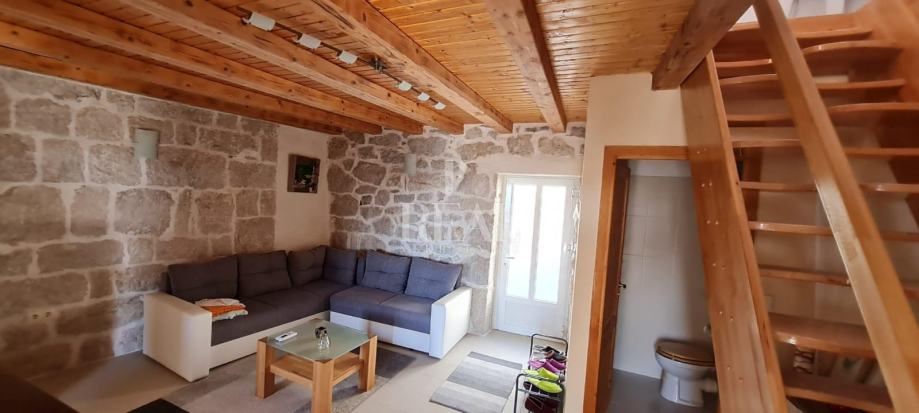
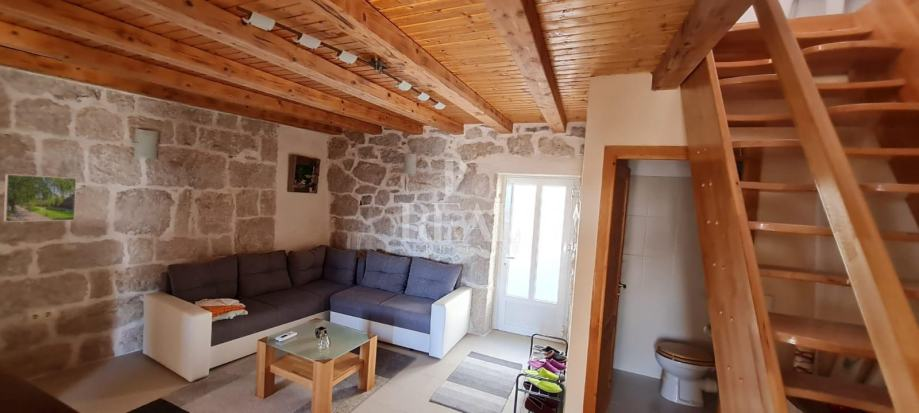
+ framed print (42, 198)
